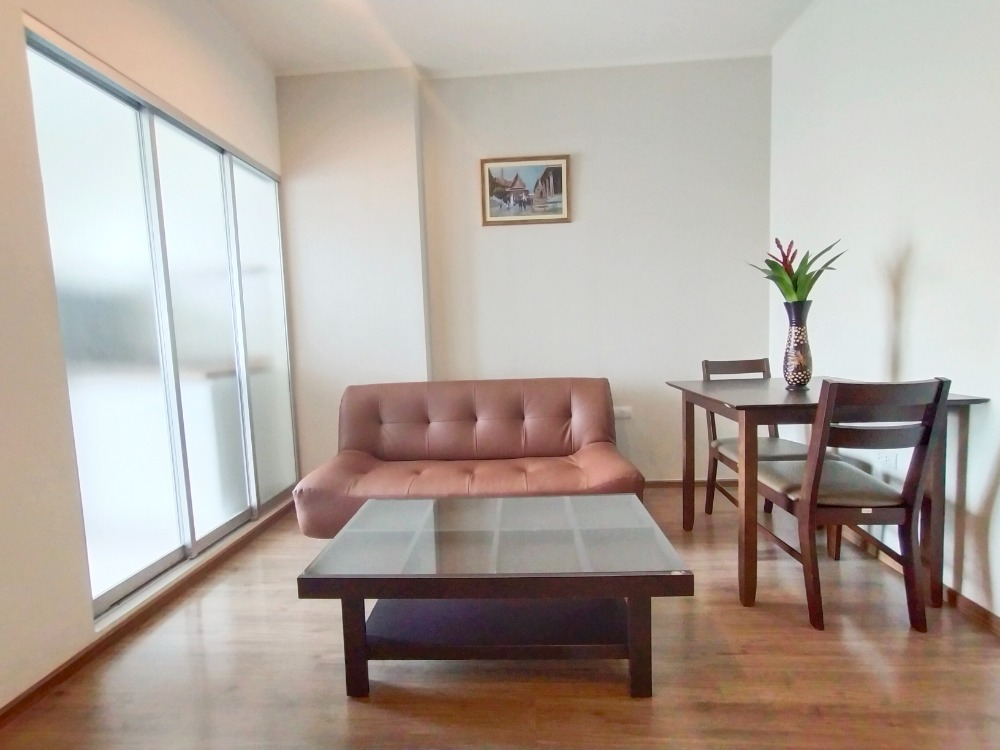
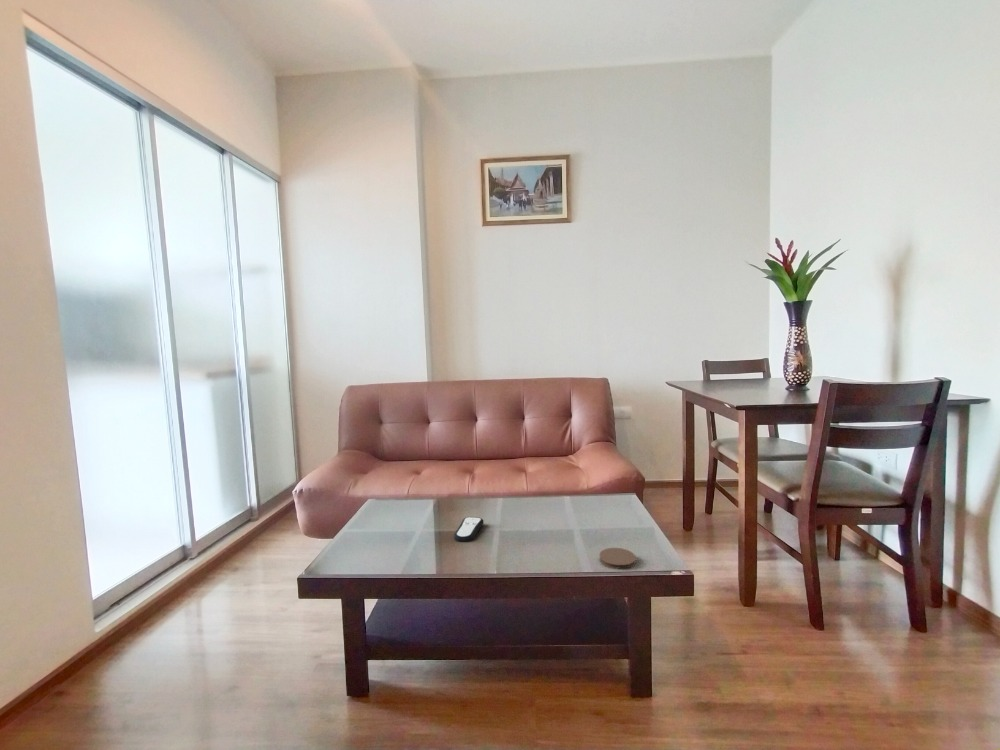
+ coaster (617, 558)
+ remote control (468, 528)
